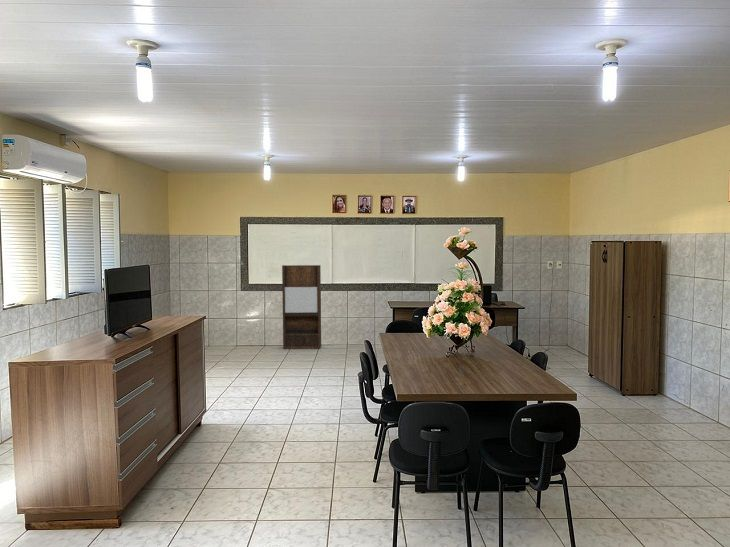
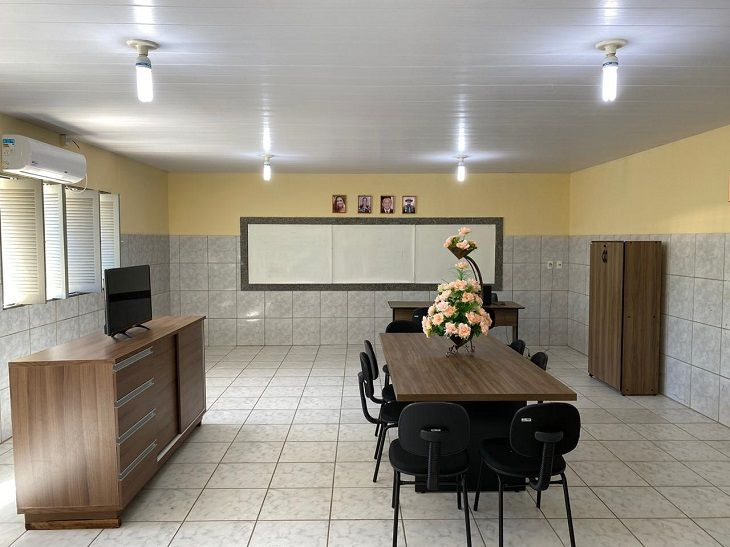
- shelving unit (302, 306)
